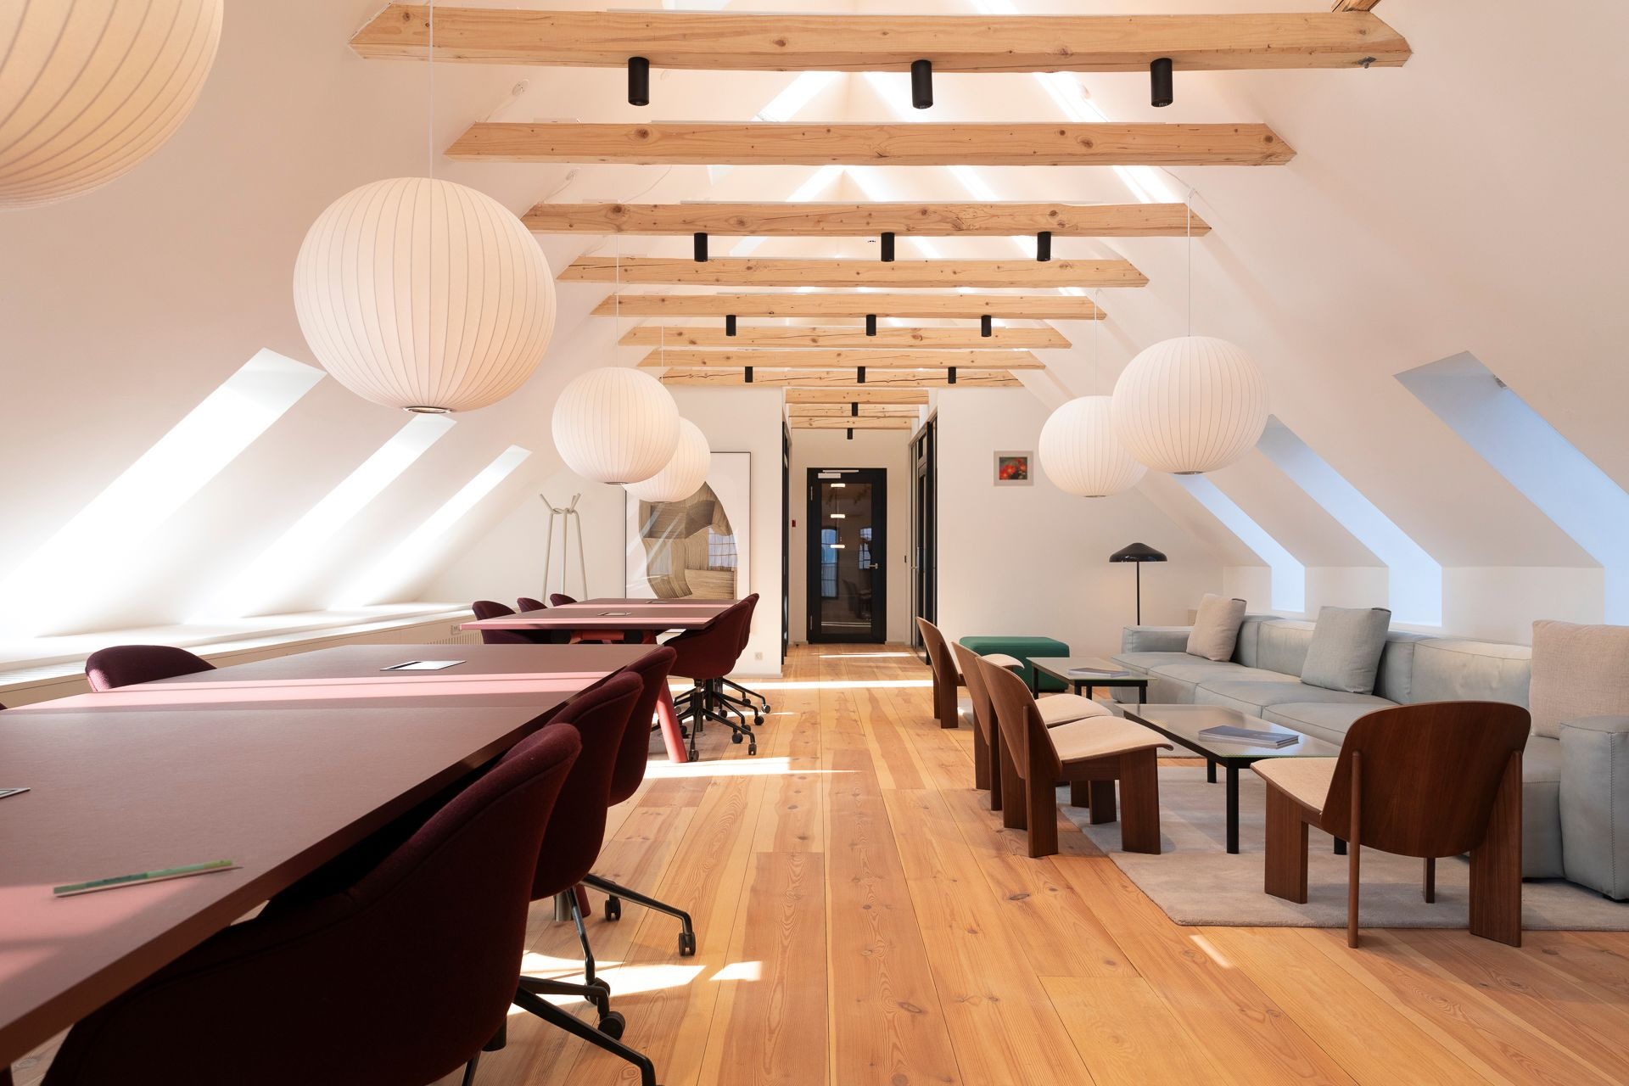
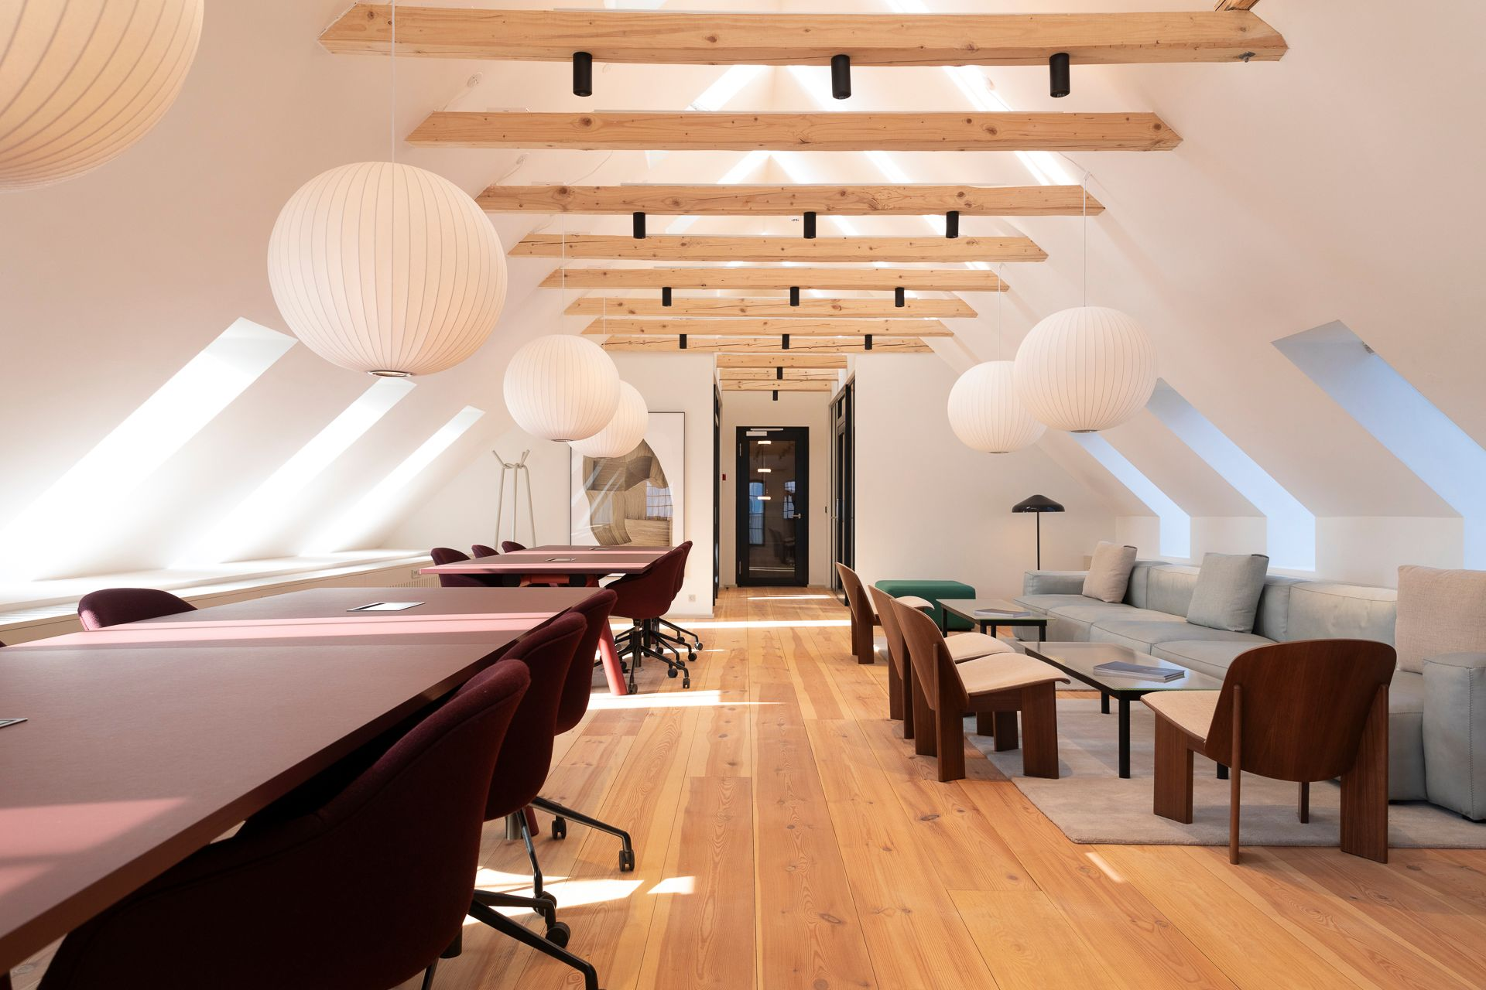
- pen (145, 875)
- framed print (1013, 468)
